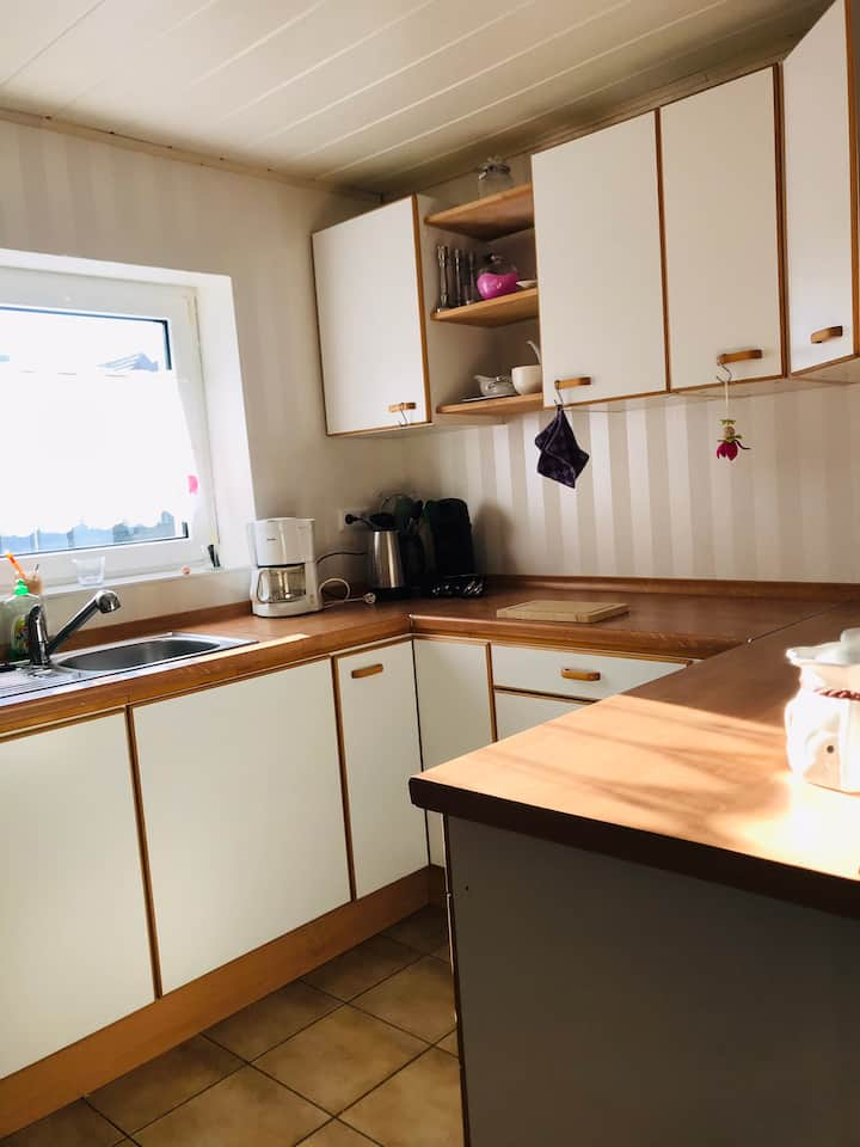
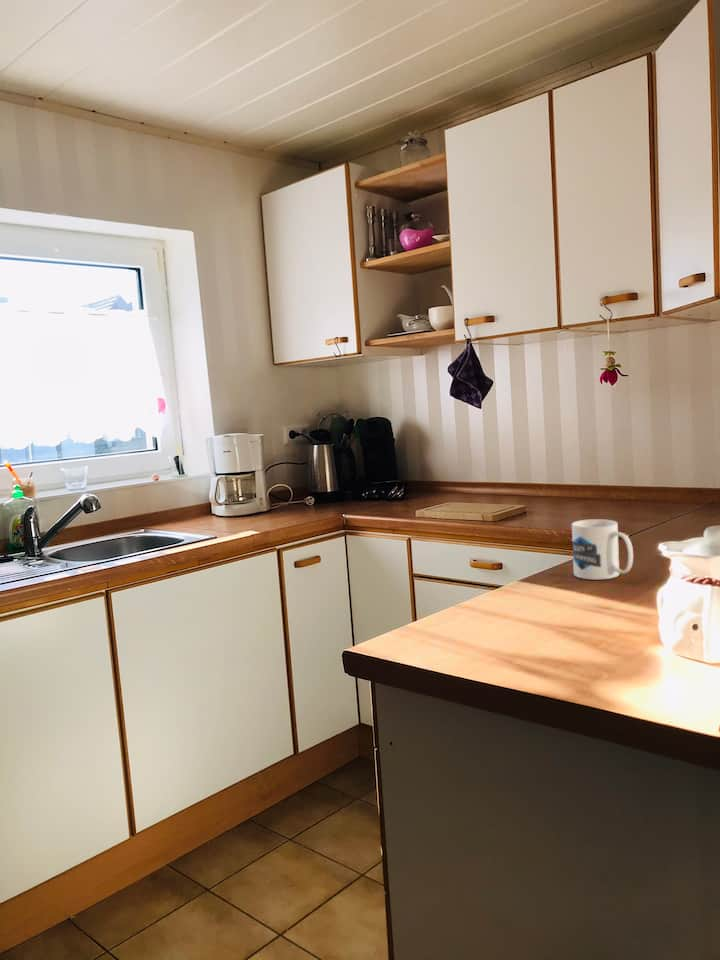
+ mug (600, 550)
